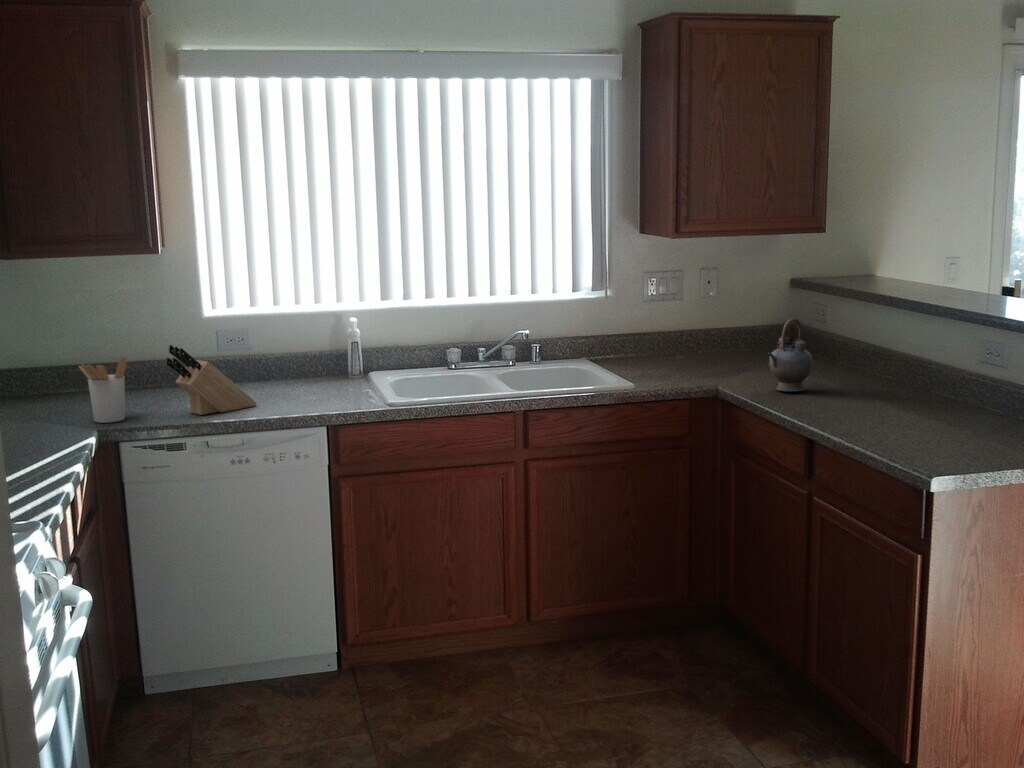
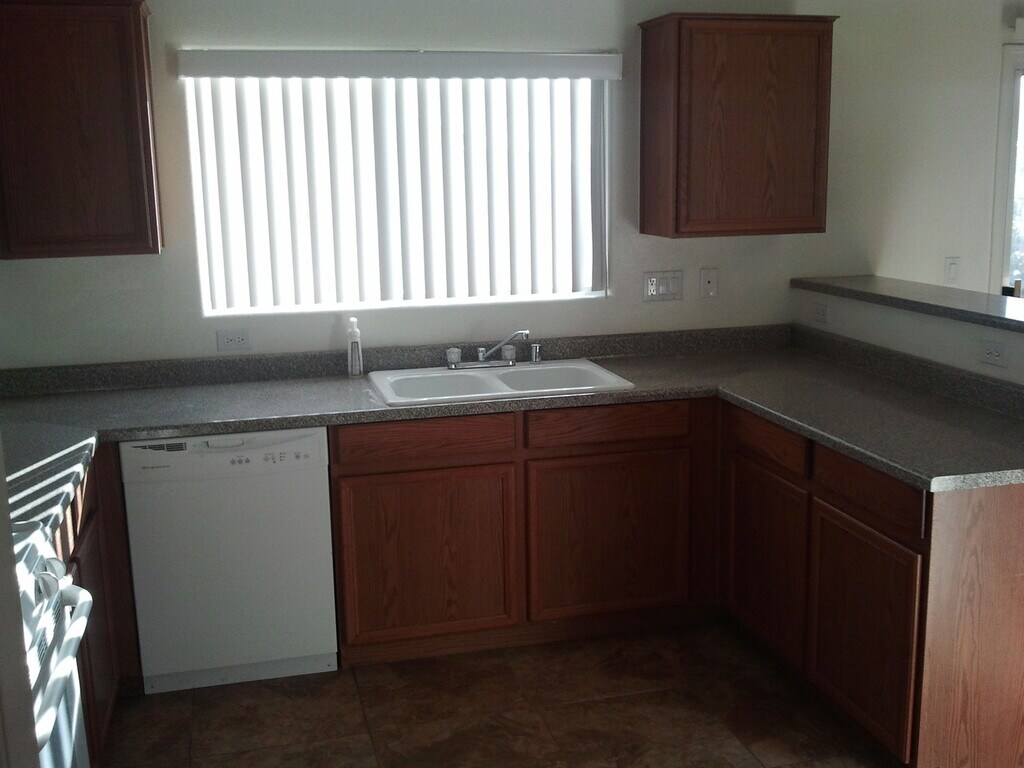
- knife block (209, 376)
- teapot (787, 355)
- utensil holder (103, 389)
